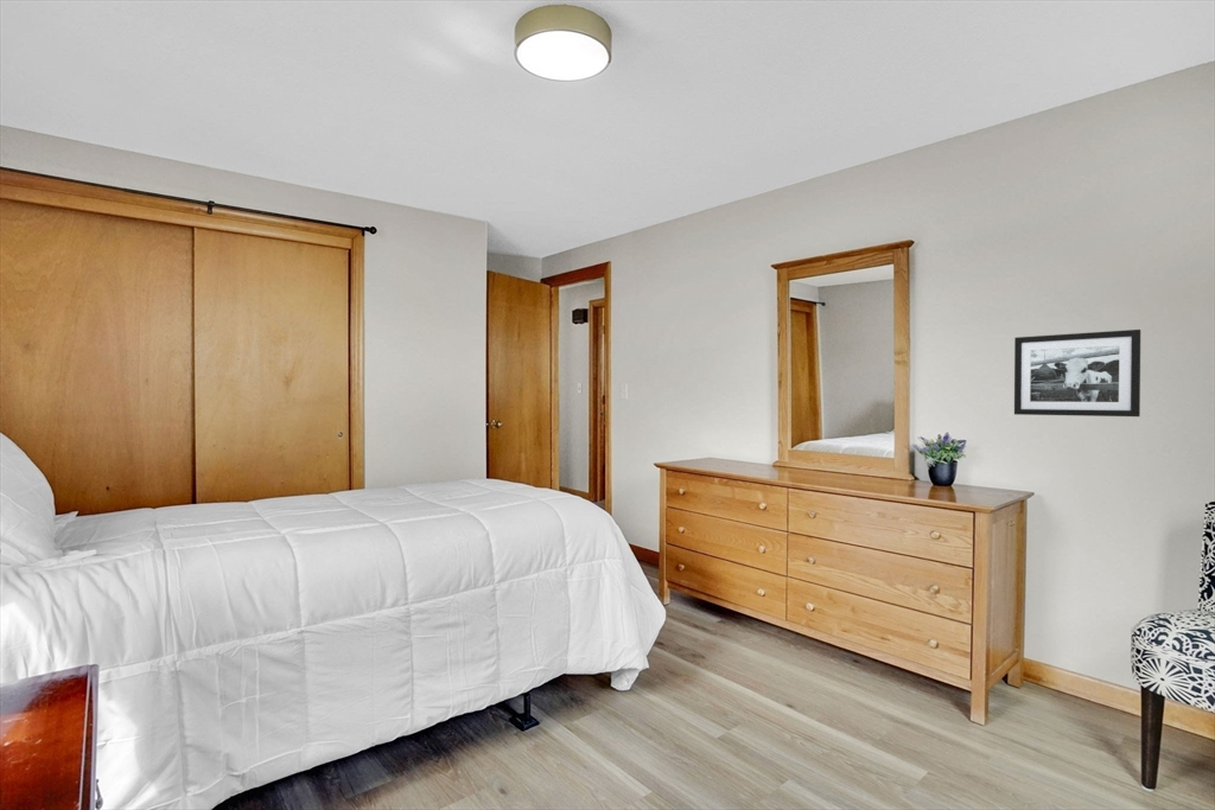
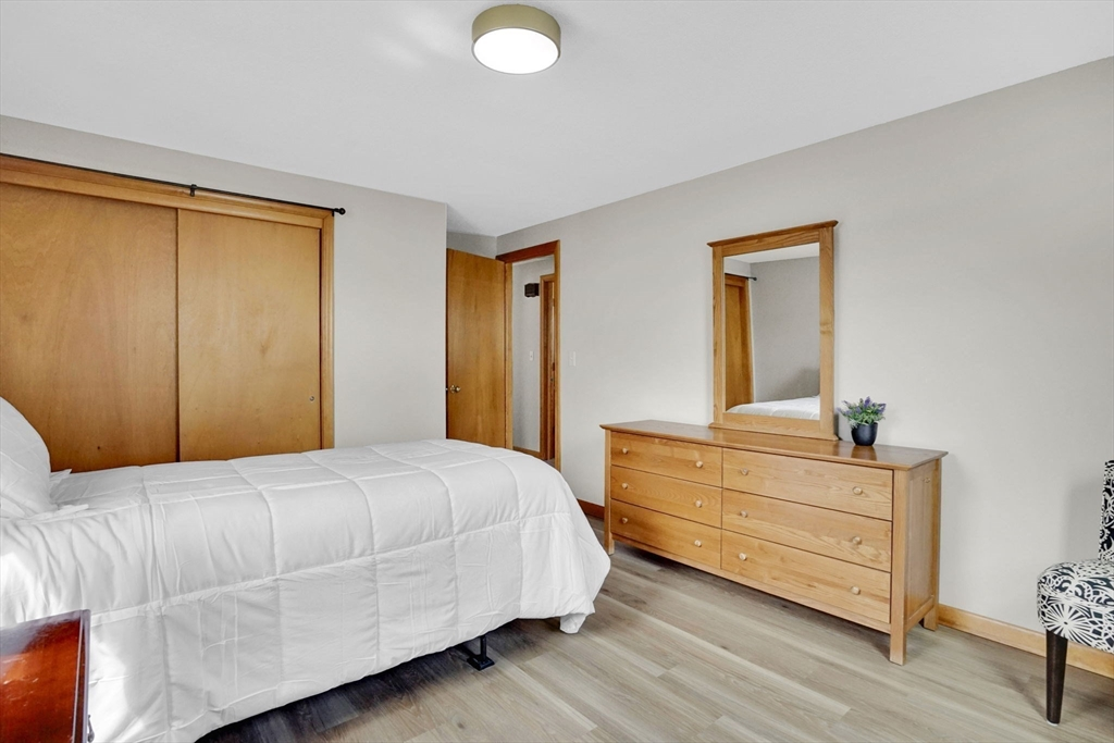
- picture frame (1073, 374)
